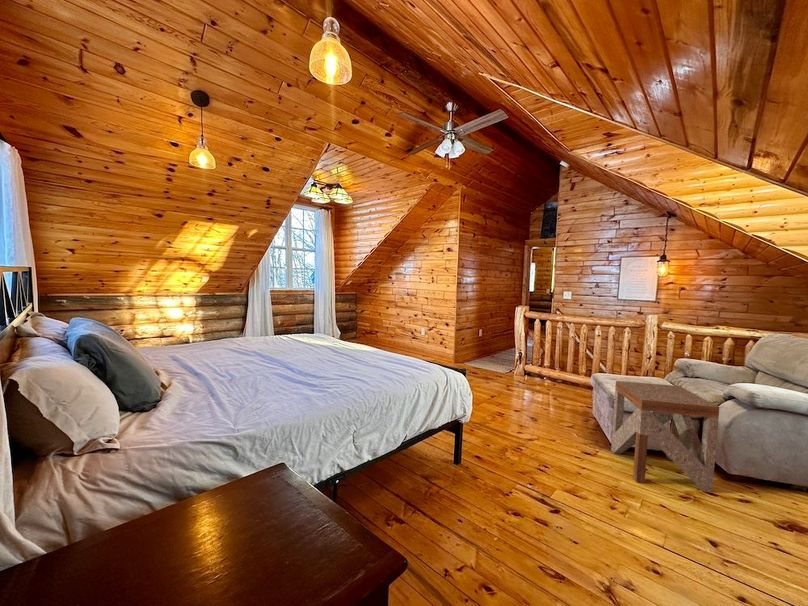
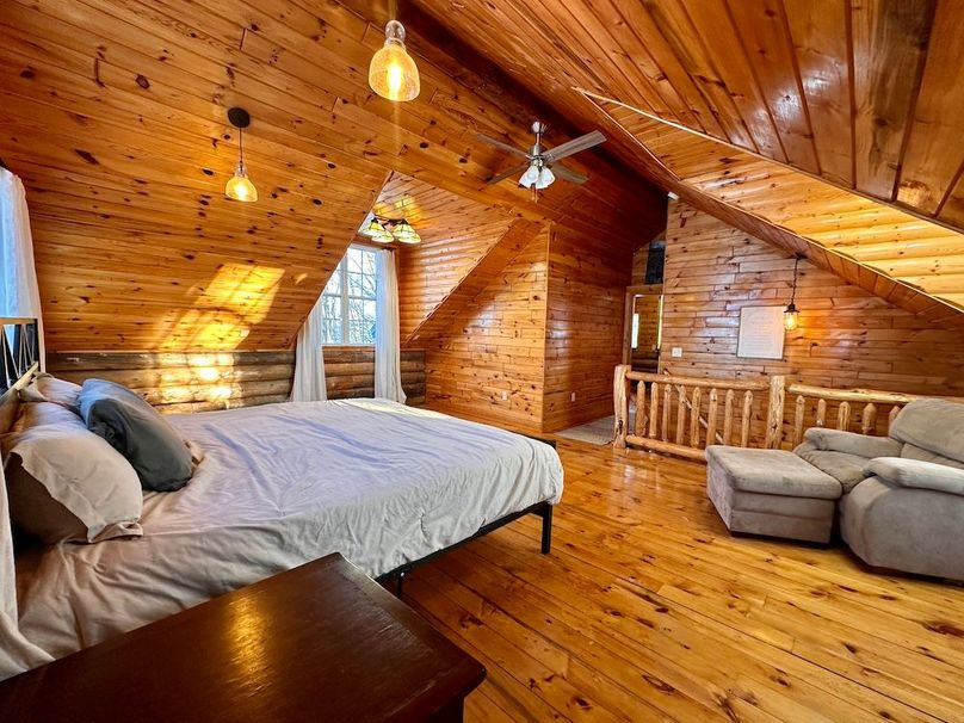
- side table (658, 430)
